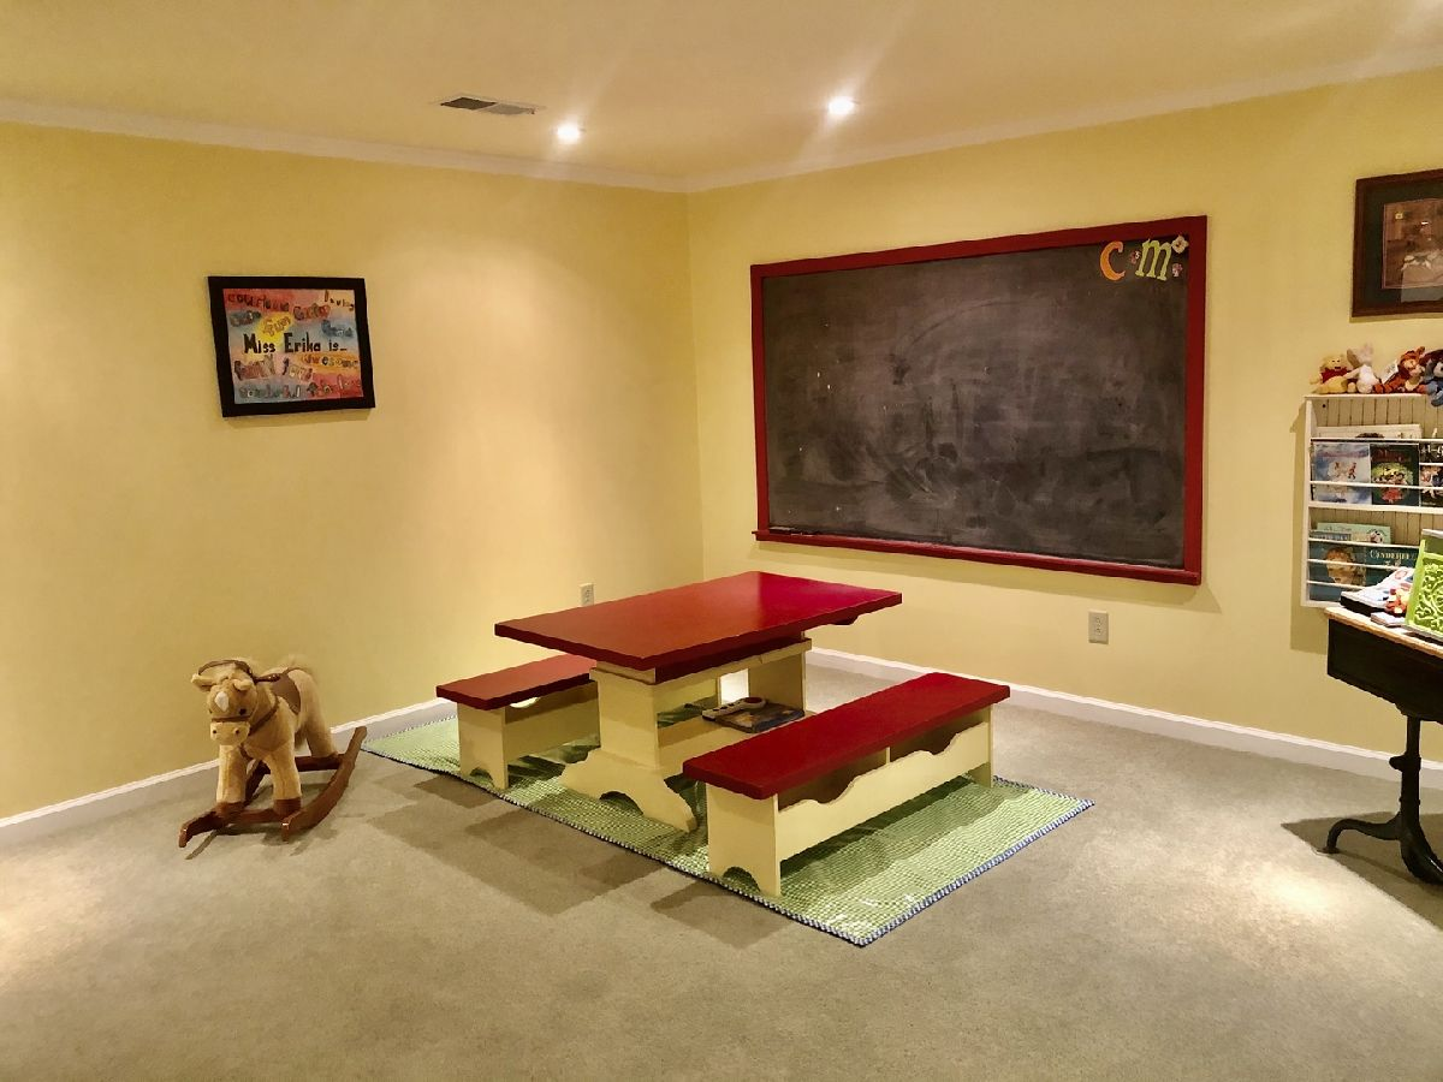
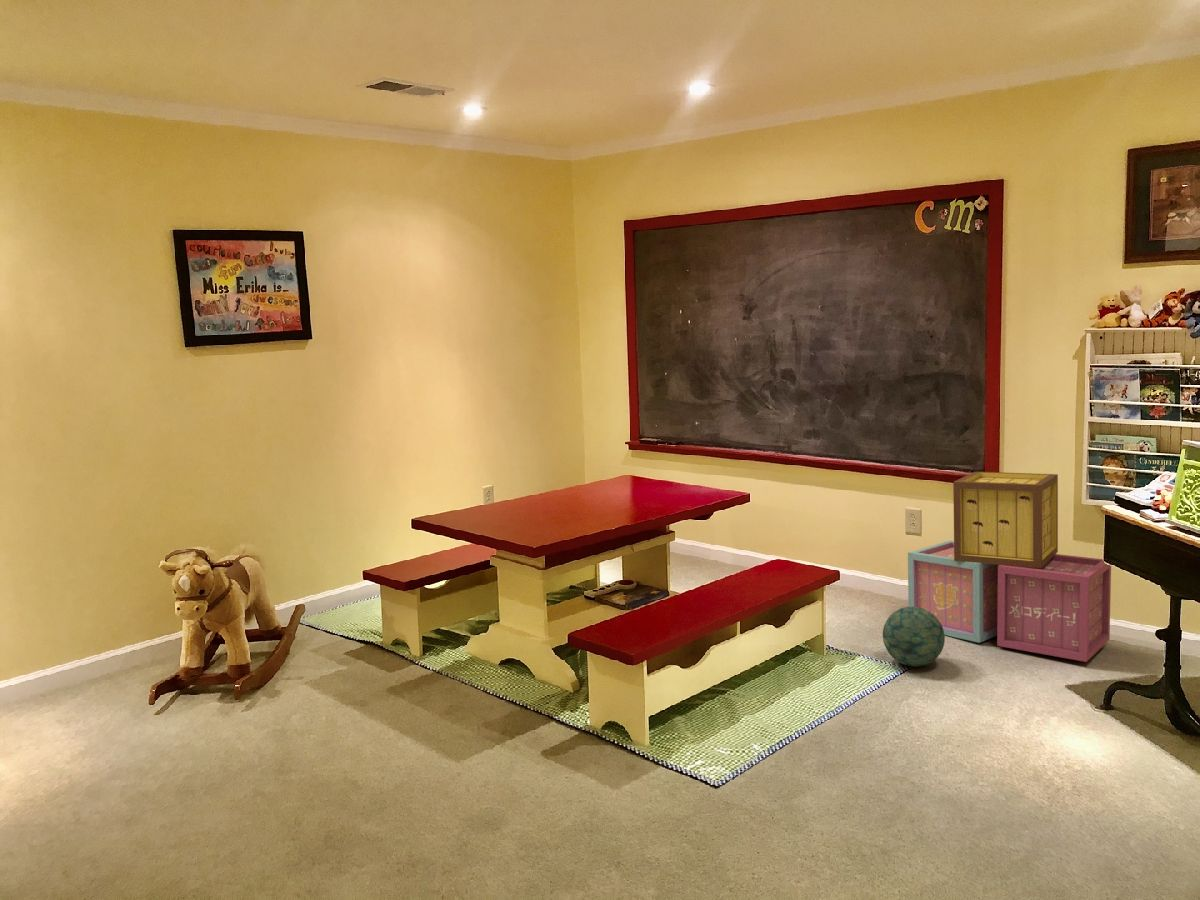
+ ball (913, 636)
+ crates (1005, 556)
